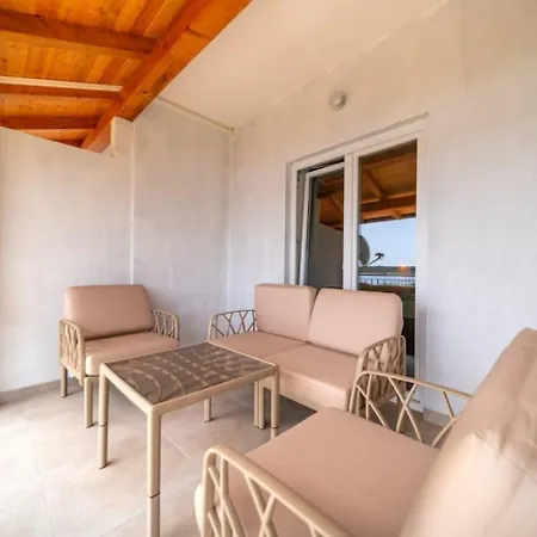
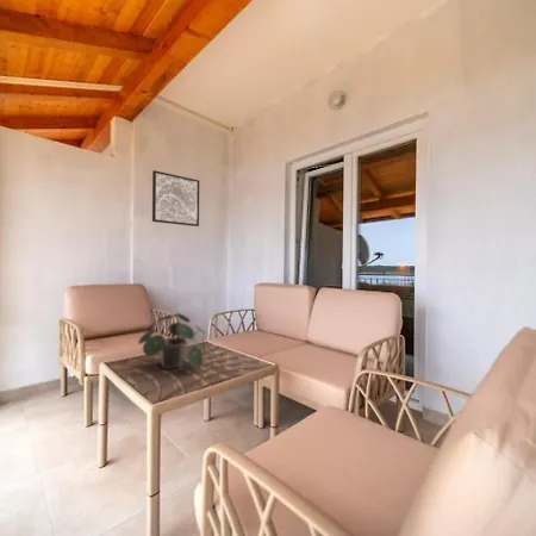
+ potted plant (173, 339)
+ wall art (176, 199)
